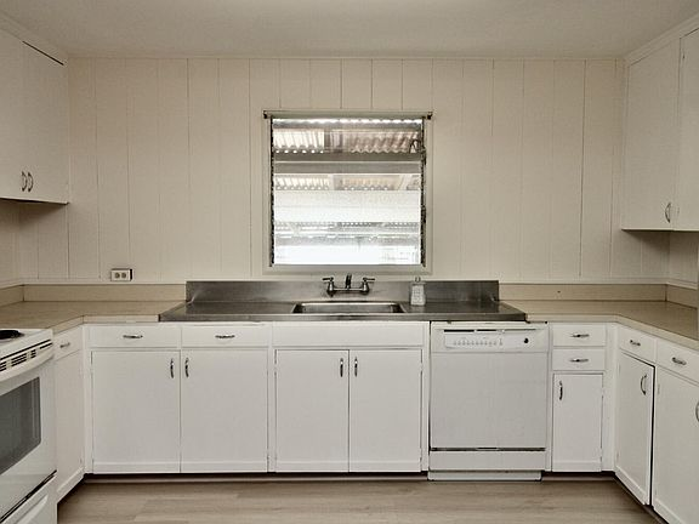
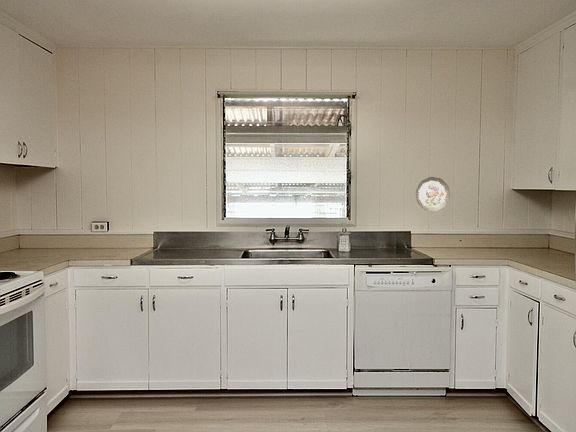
+ decorative plate (432, 194)
